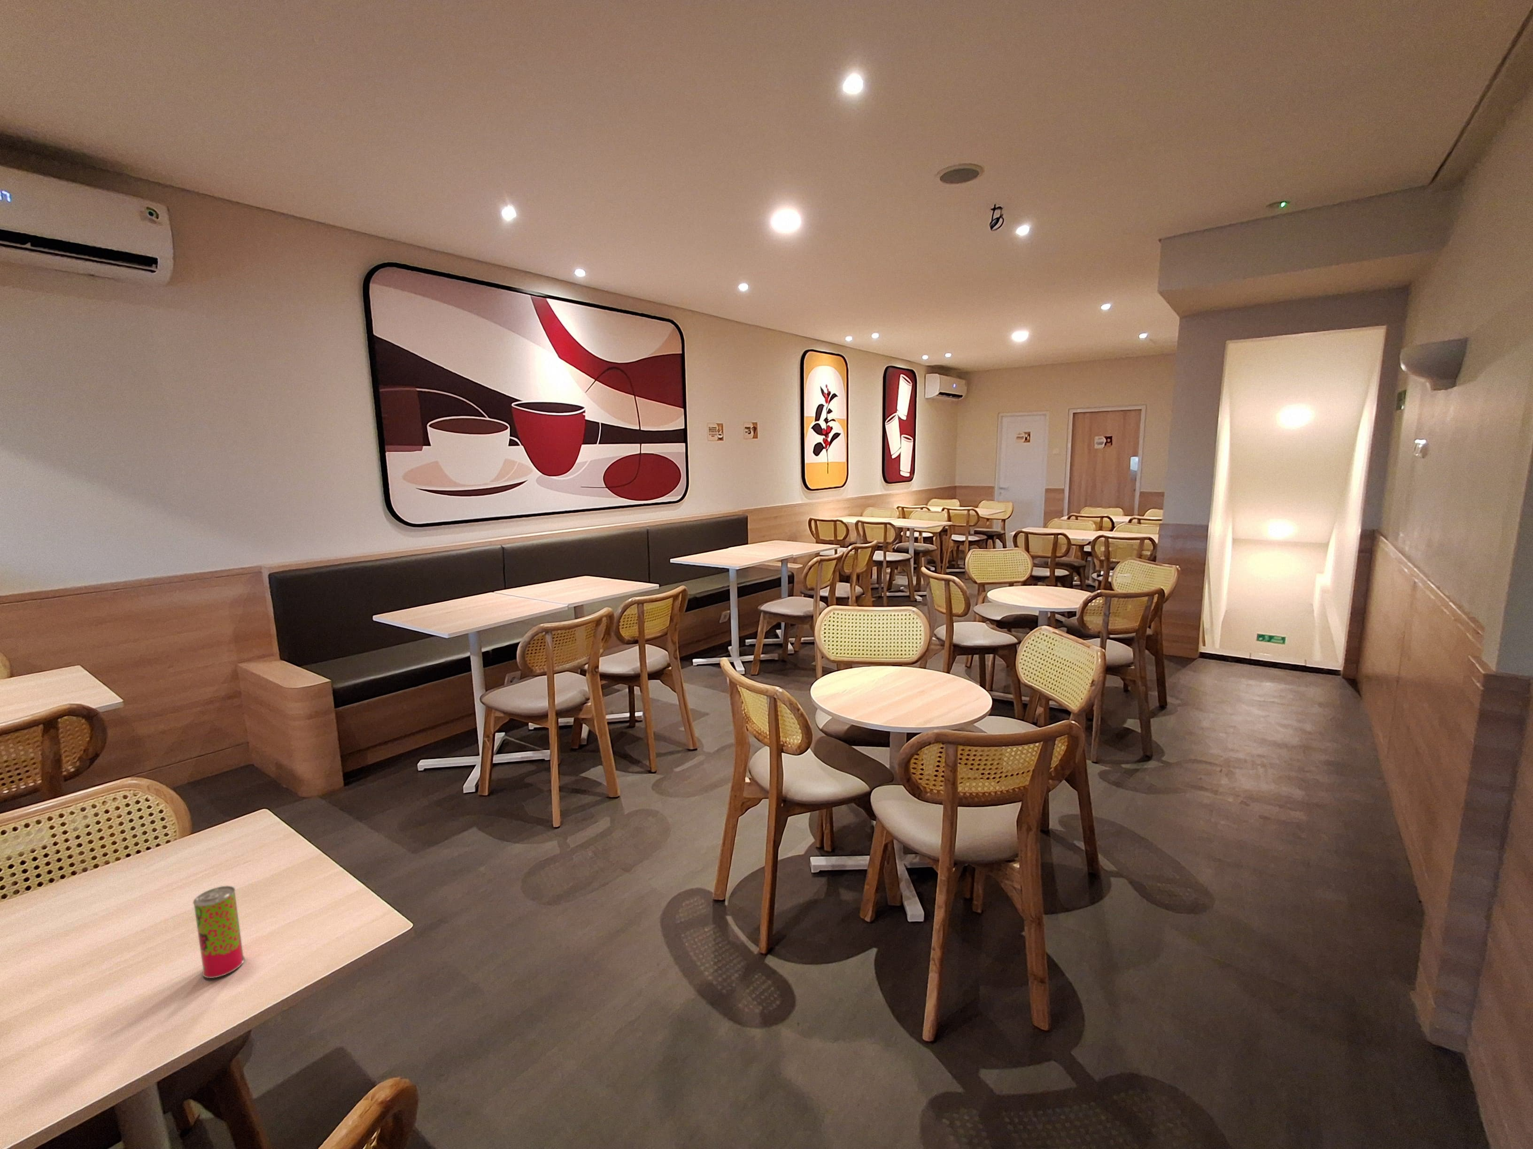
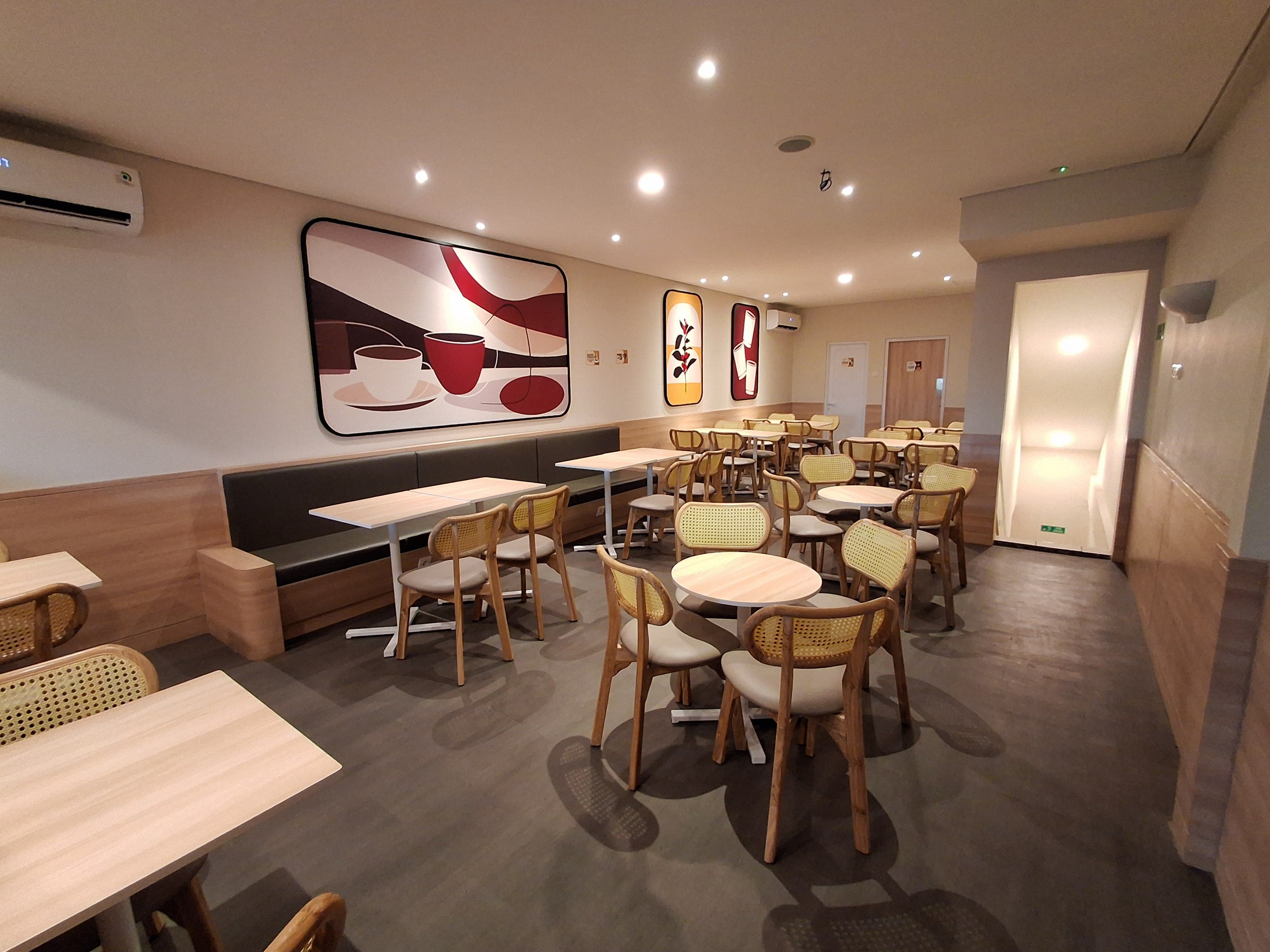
- beverage can (218, 931)
